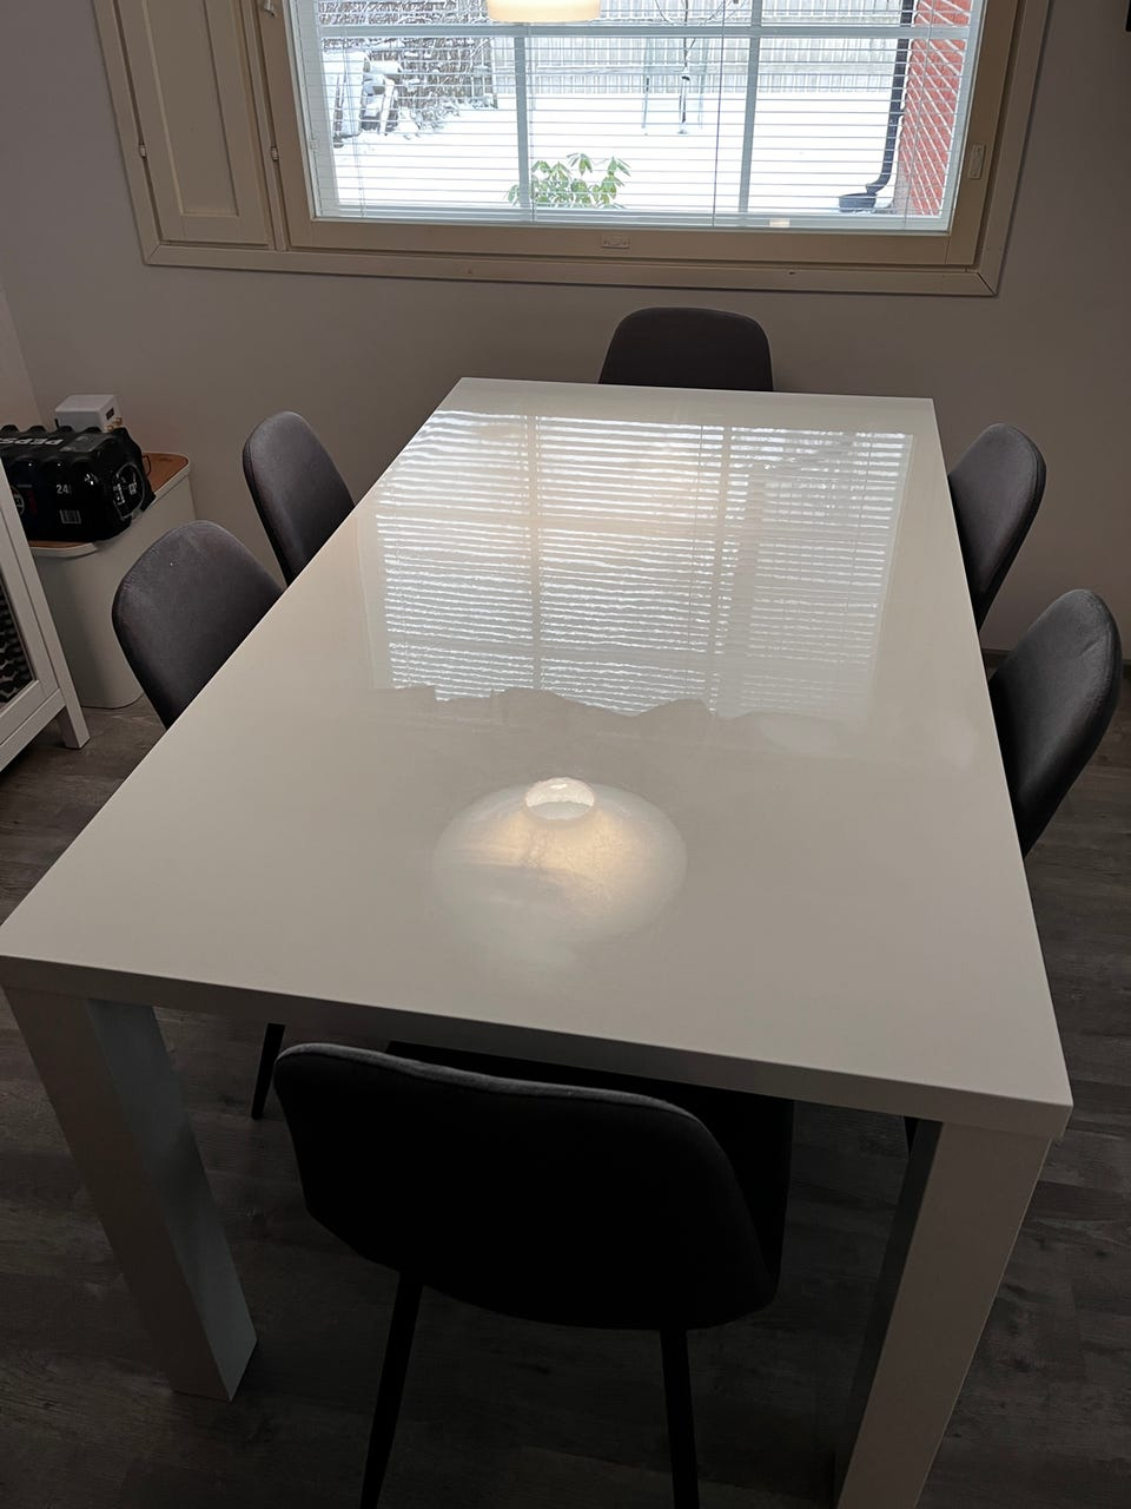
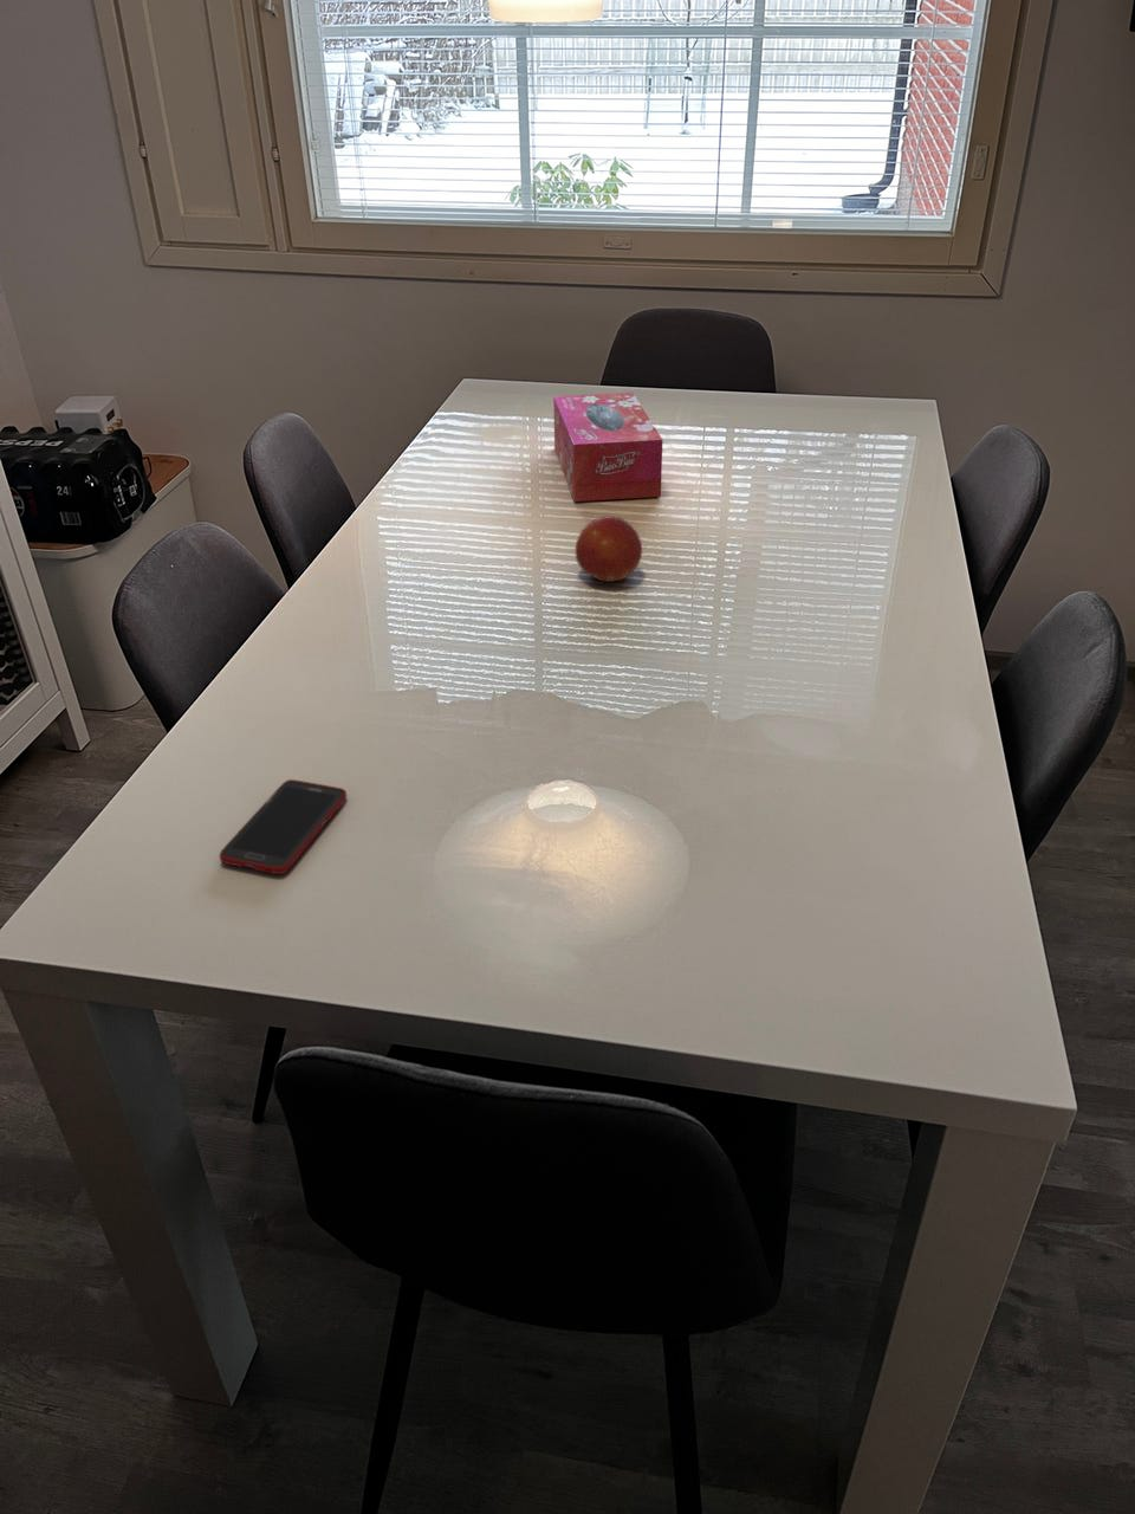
+ fruit (608, 546)
+ tissue box (604, 443)
+ cell phone (285, 825)
